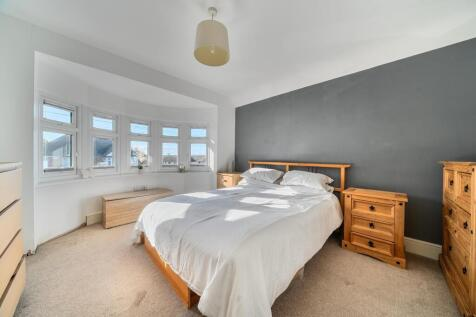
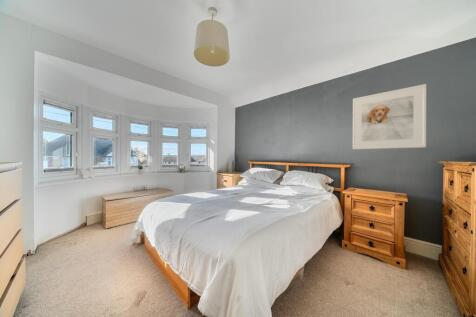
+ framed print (385, 120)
